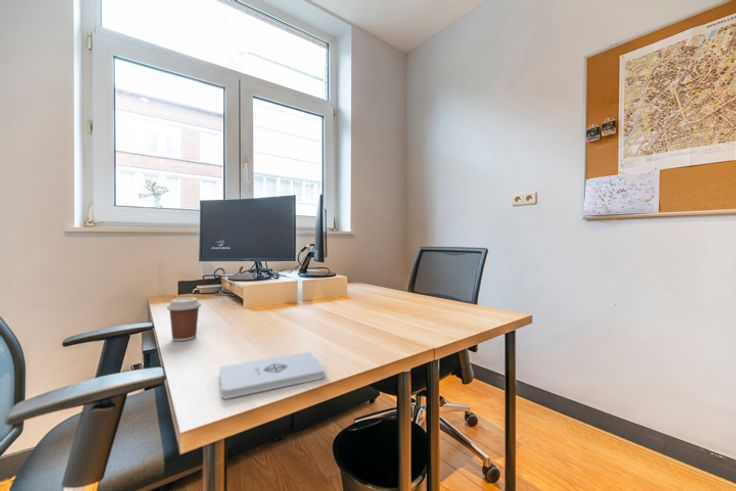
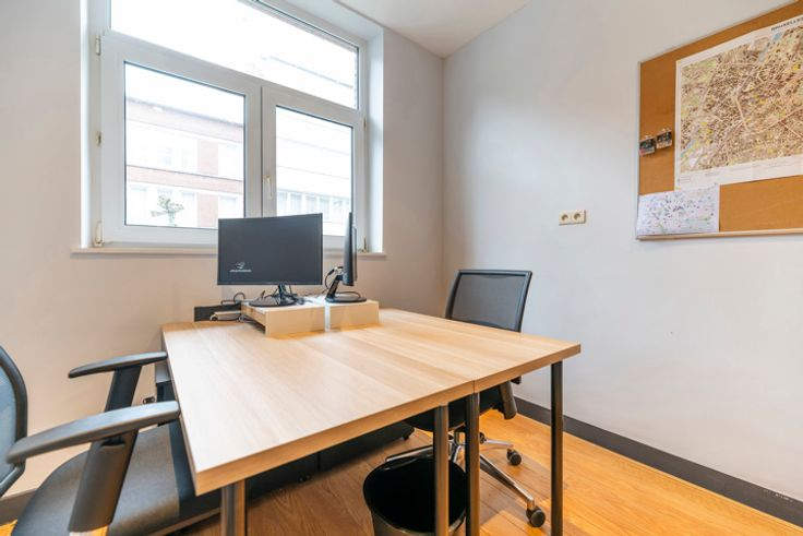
- notepad (272, 372)
- coffee cup (184, 318)
